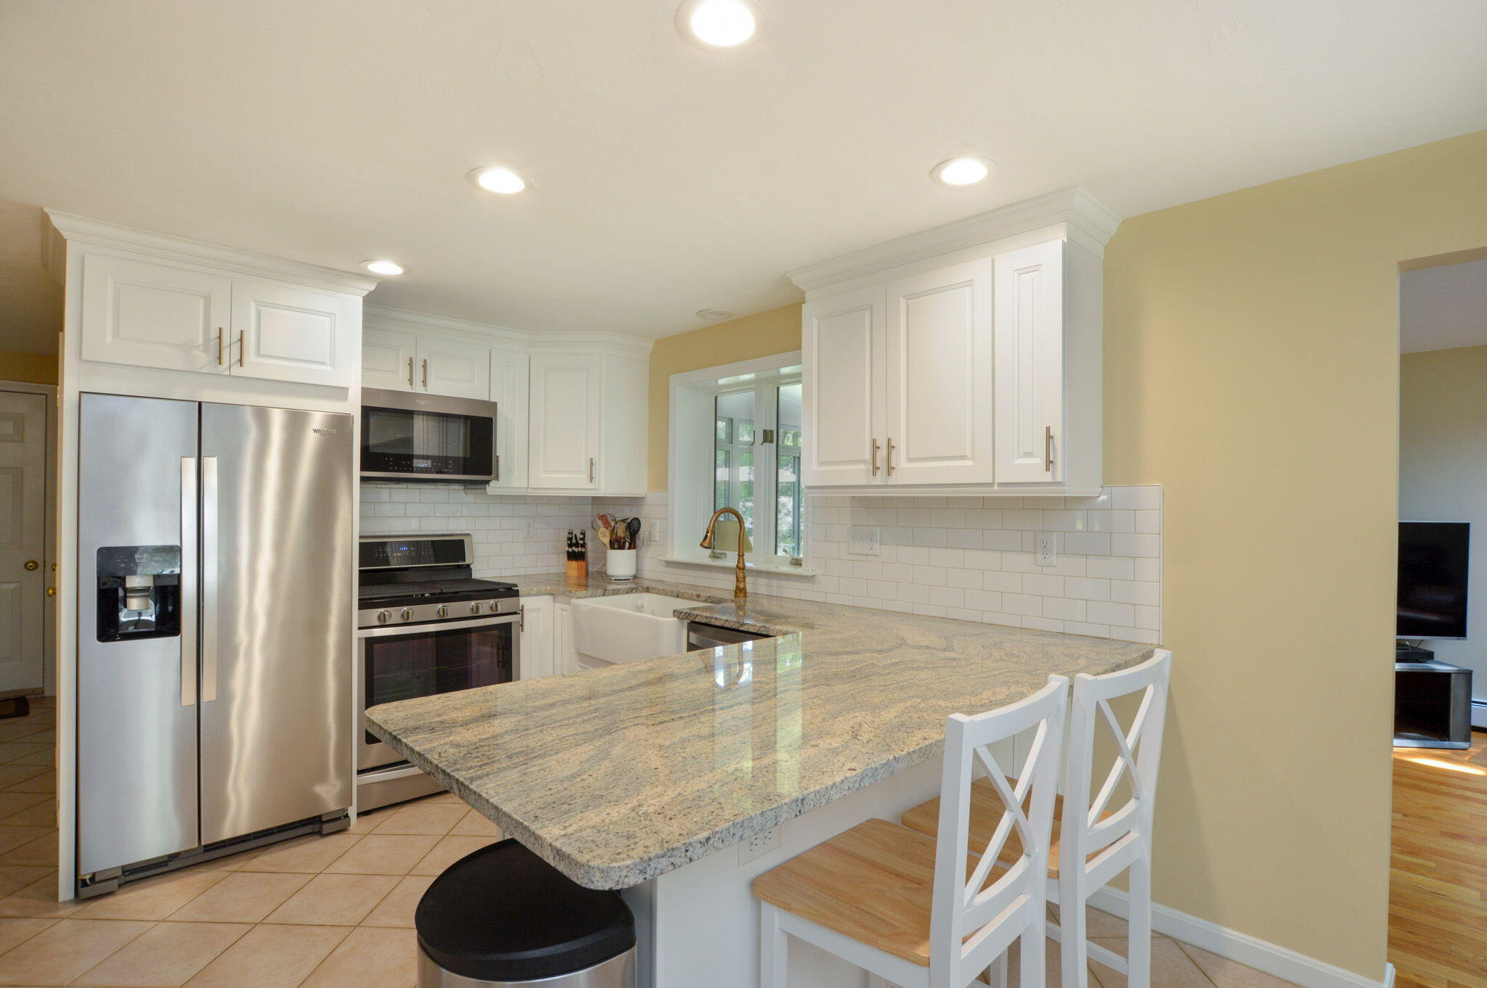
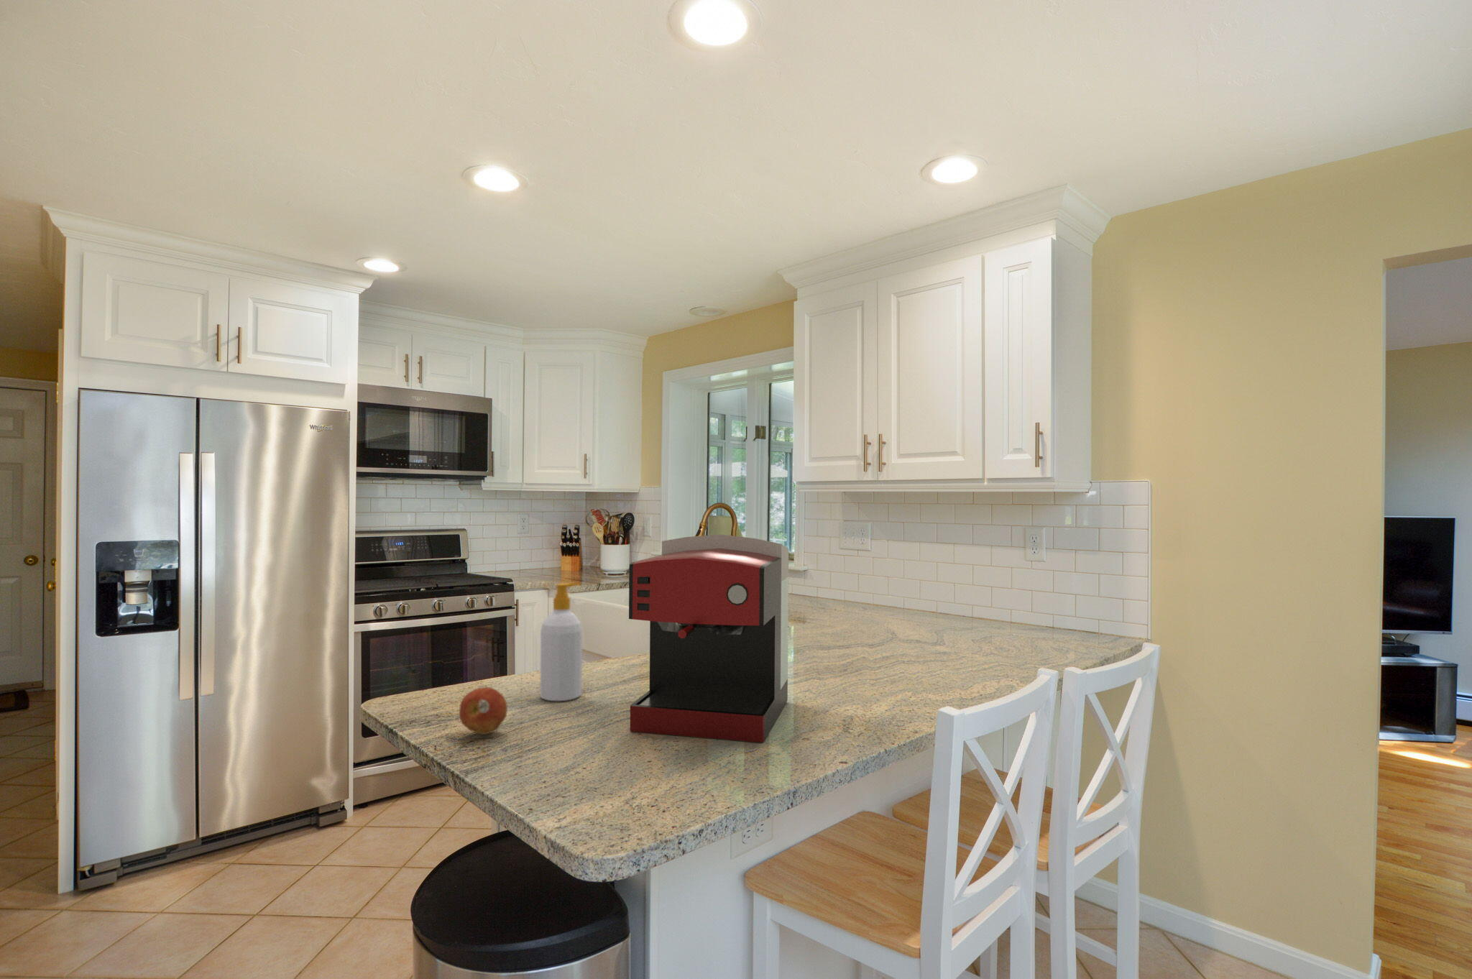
+ soap bottle (562, 639)
+ coffee maker (709, 629)
+ fruit (483, 711)
